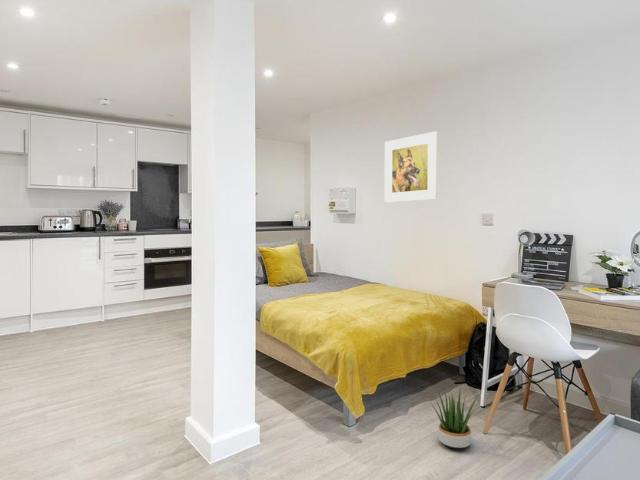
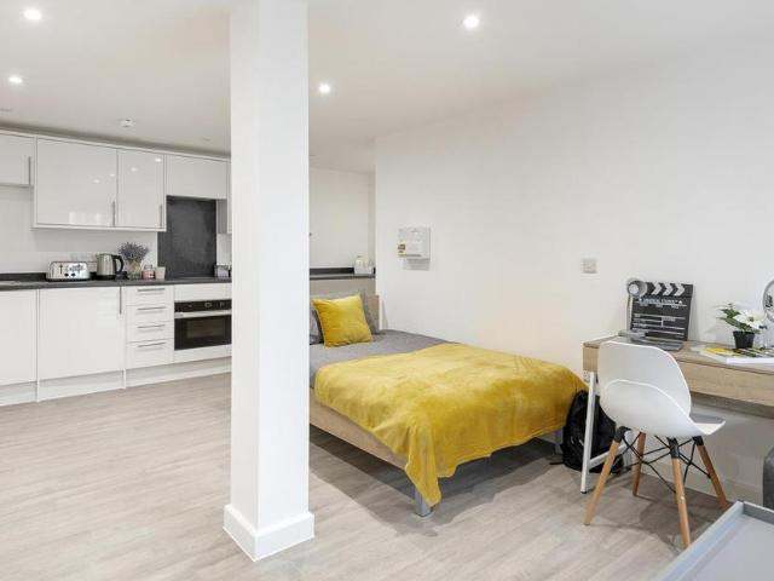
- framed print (409, 169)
- potted plant (454, 417)
